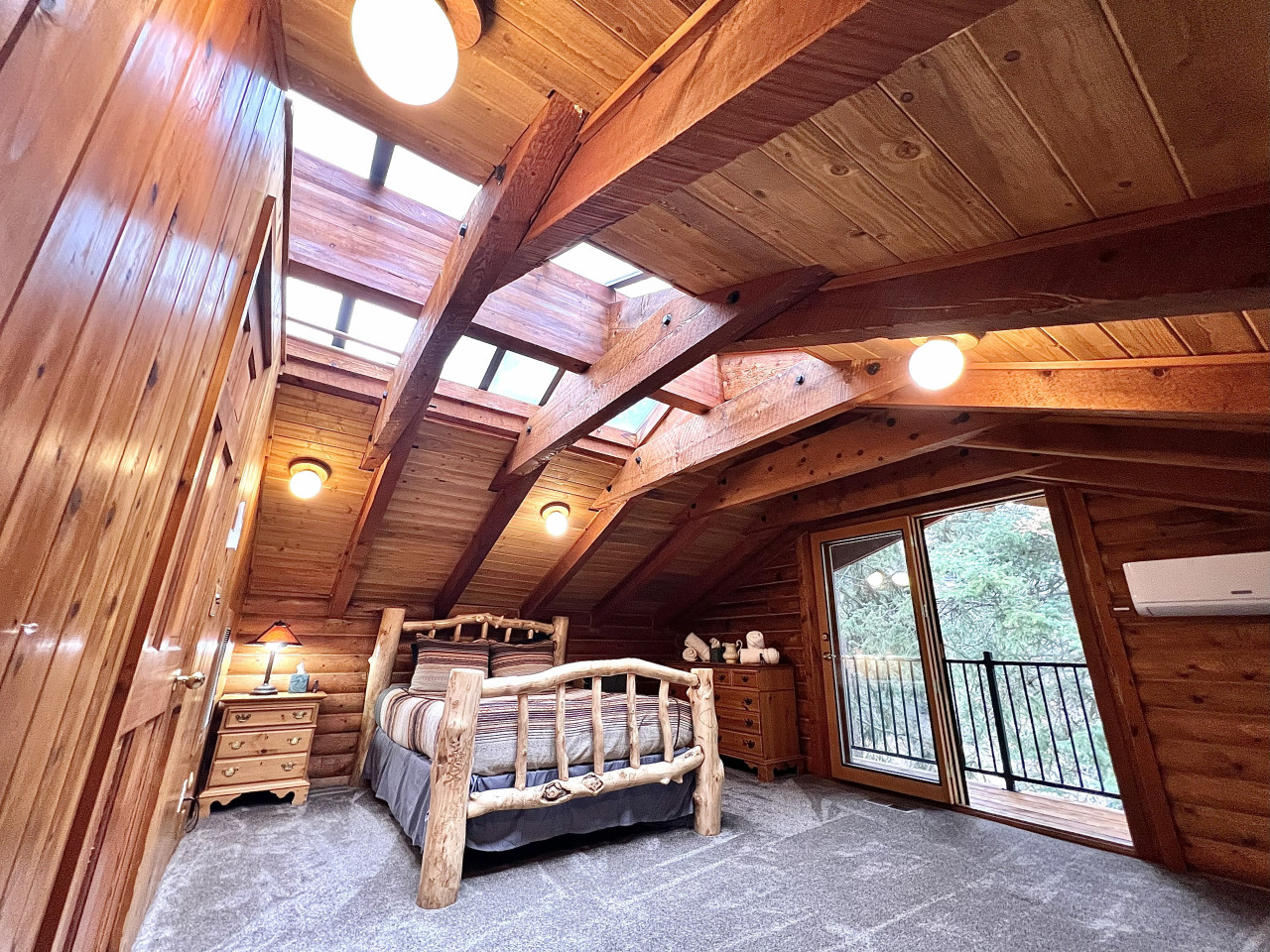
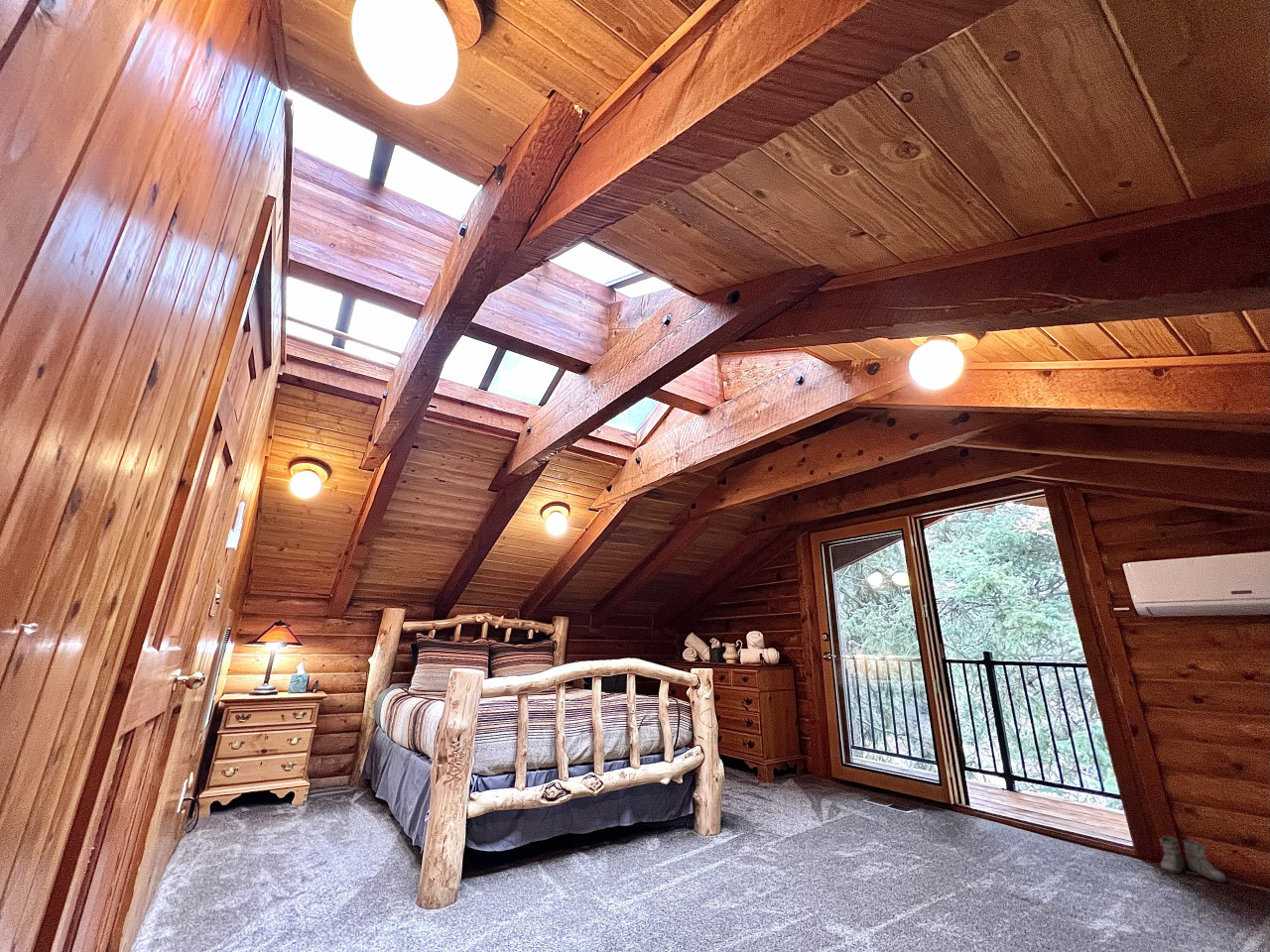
+ boots (1186, 856)
